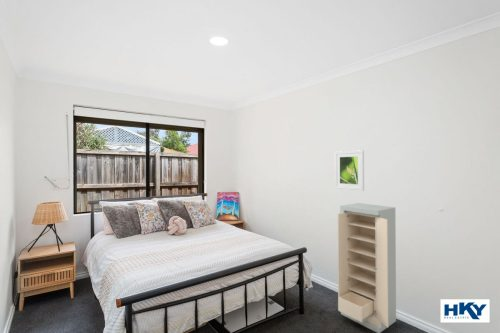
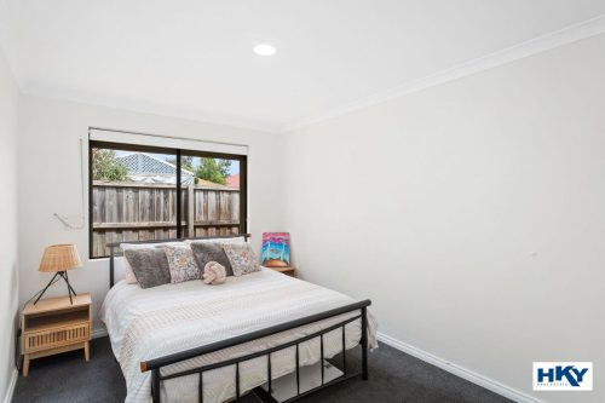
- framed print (348, 170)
- storage cabinet (368, 264)
